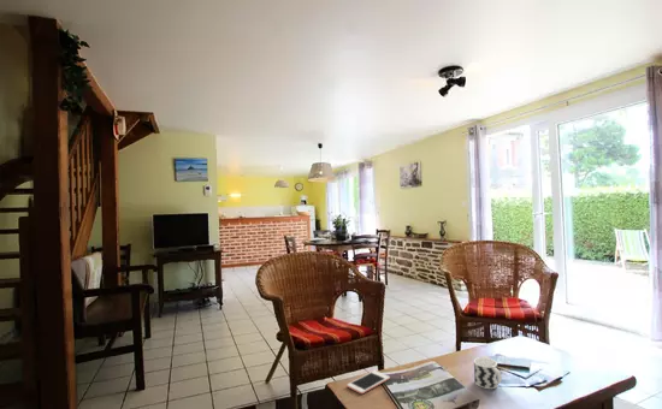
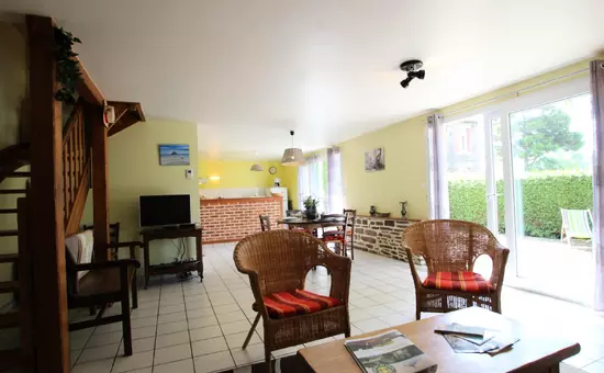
- cup (489, 374)
- cell phone (368, 381)
